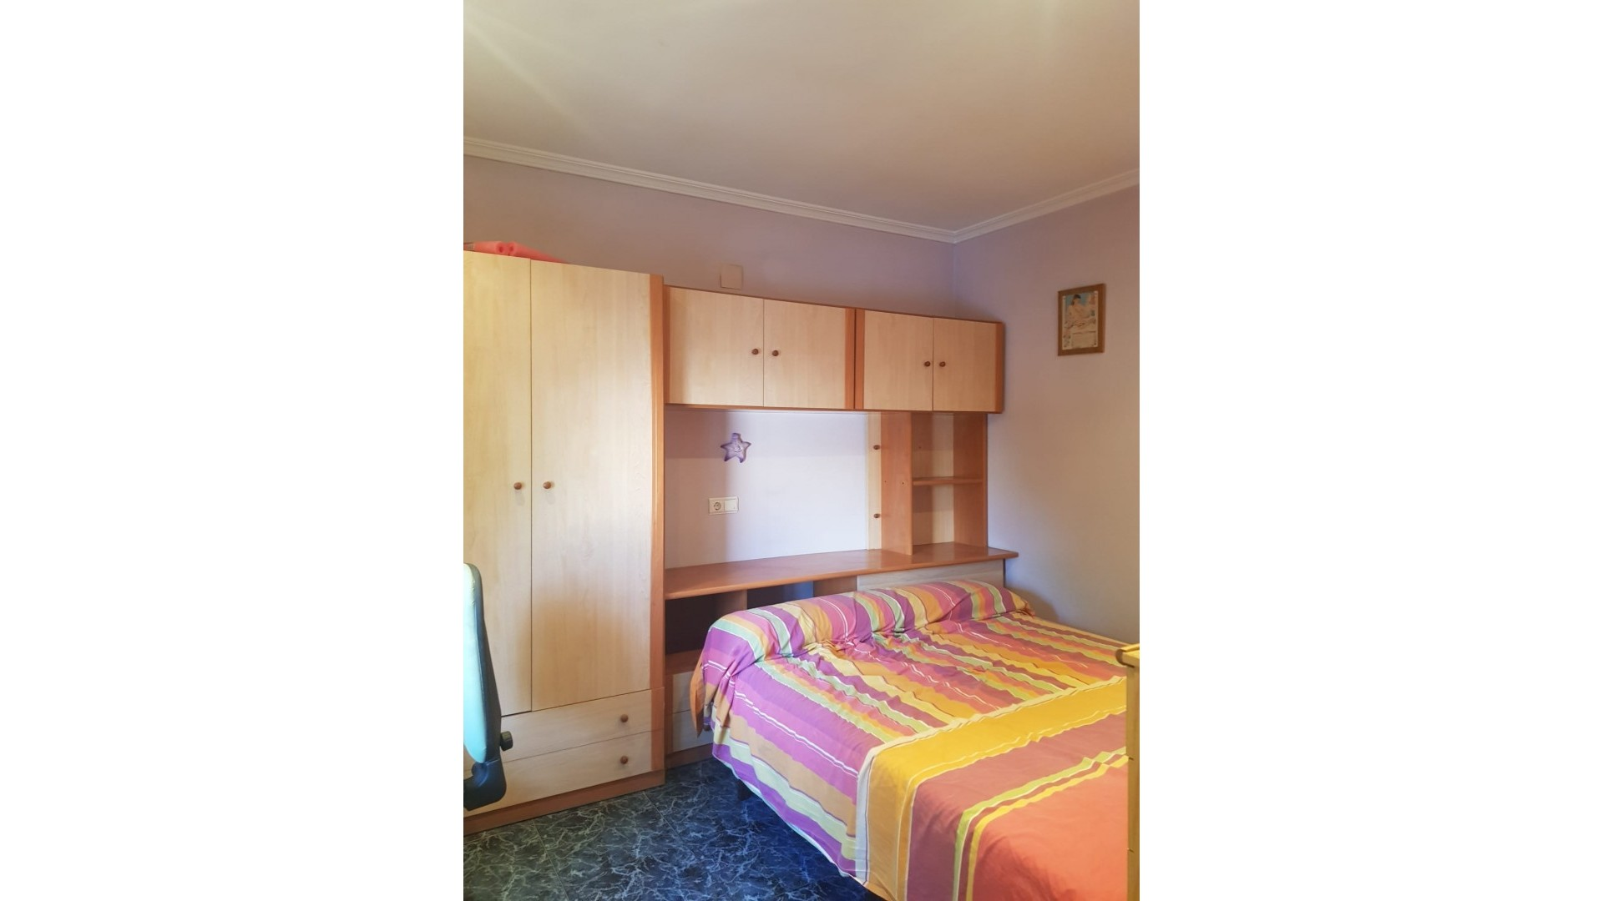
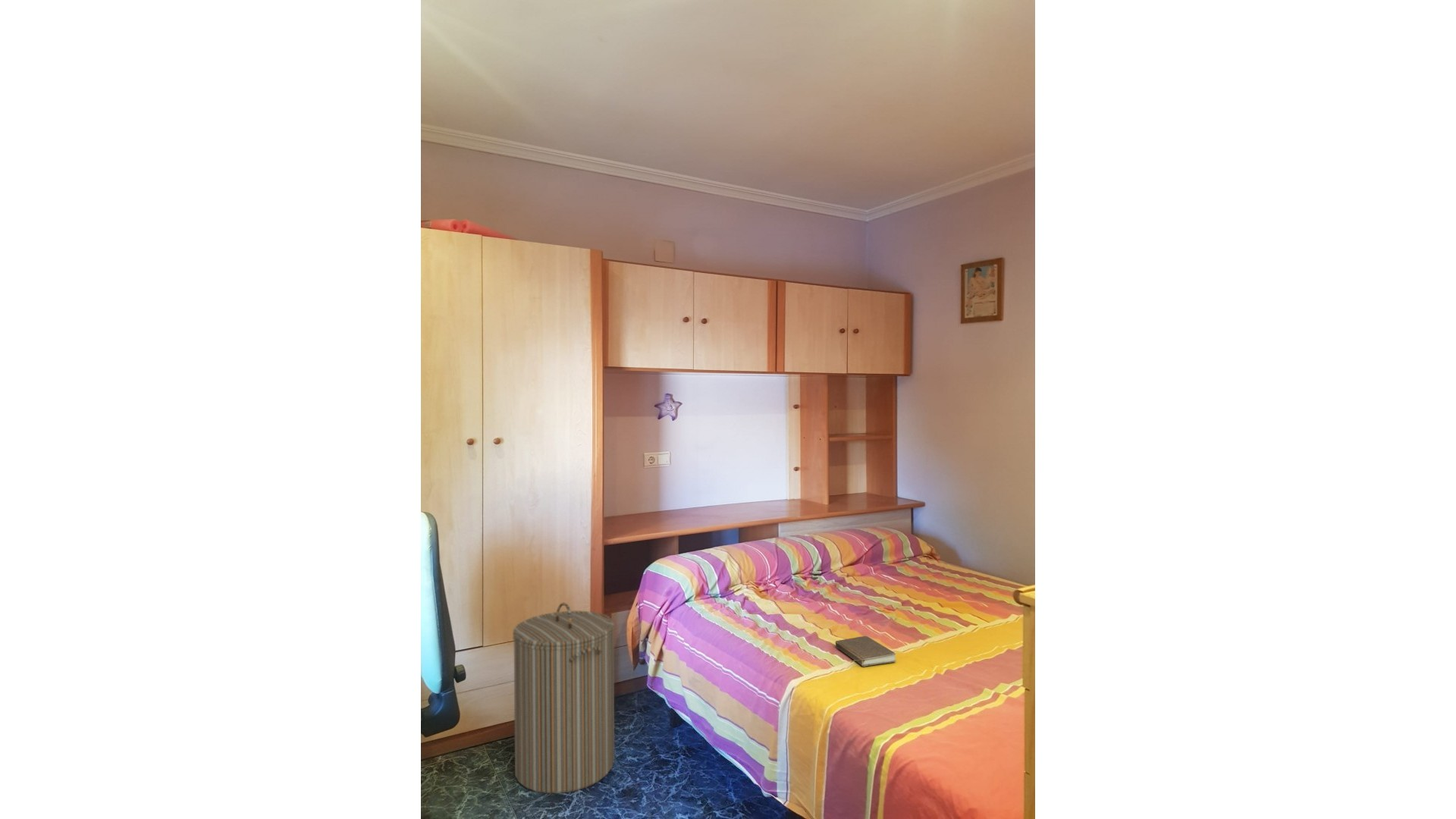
+ book (860, 651)
+ laundry hamper (564, 685)
